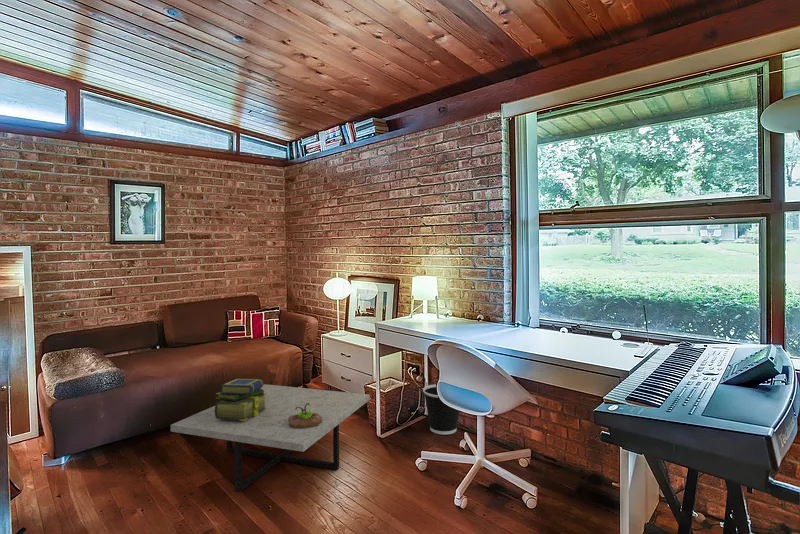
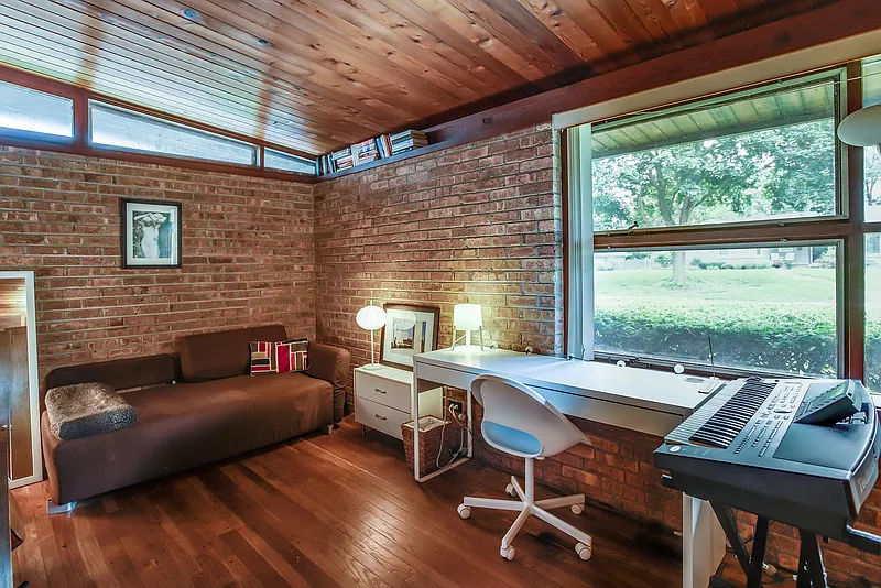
- wastebasket (443, 409)
- succulent planter (305, 412)
- coffee table (280, 433)
- stack of books (241, 396)
